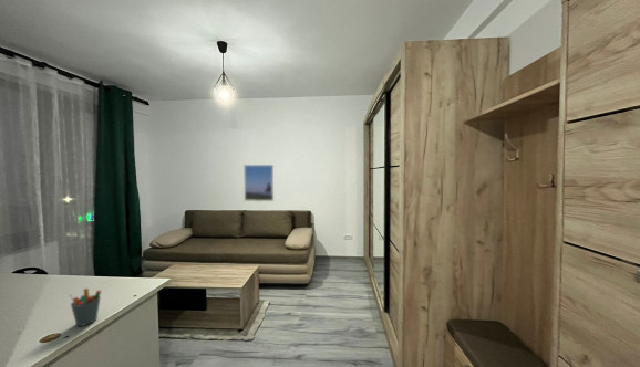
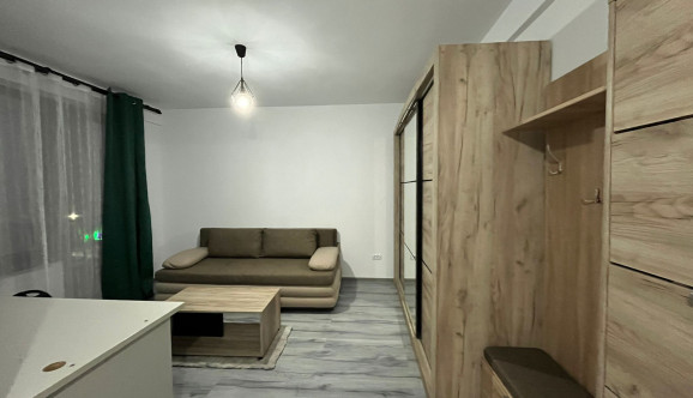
- pen holder (85, 305)
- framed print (258, 182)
